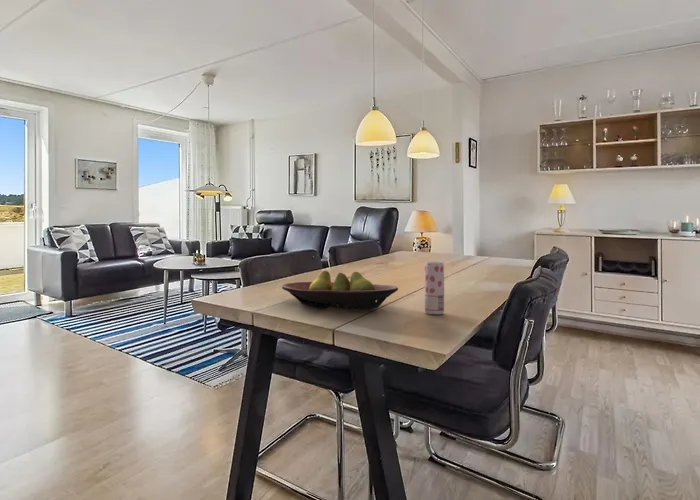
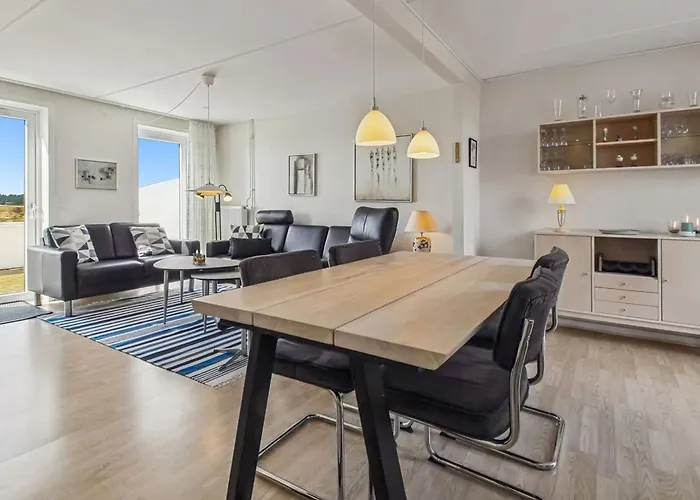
- fruit bowl (338, 288)
- beverage can (434, 287)
